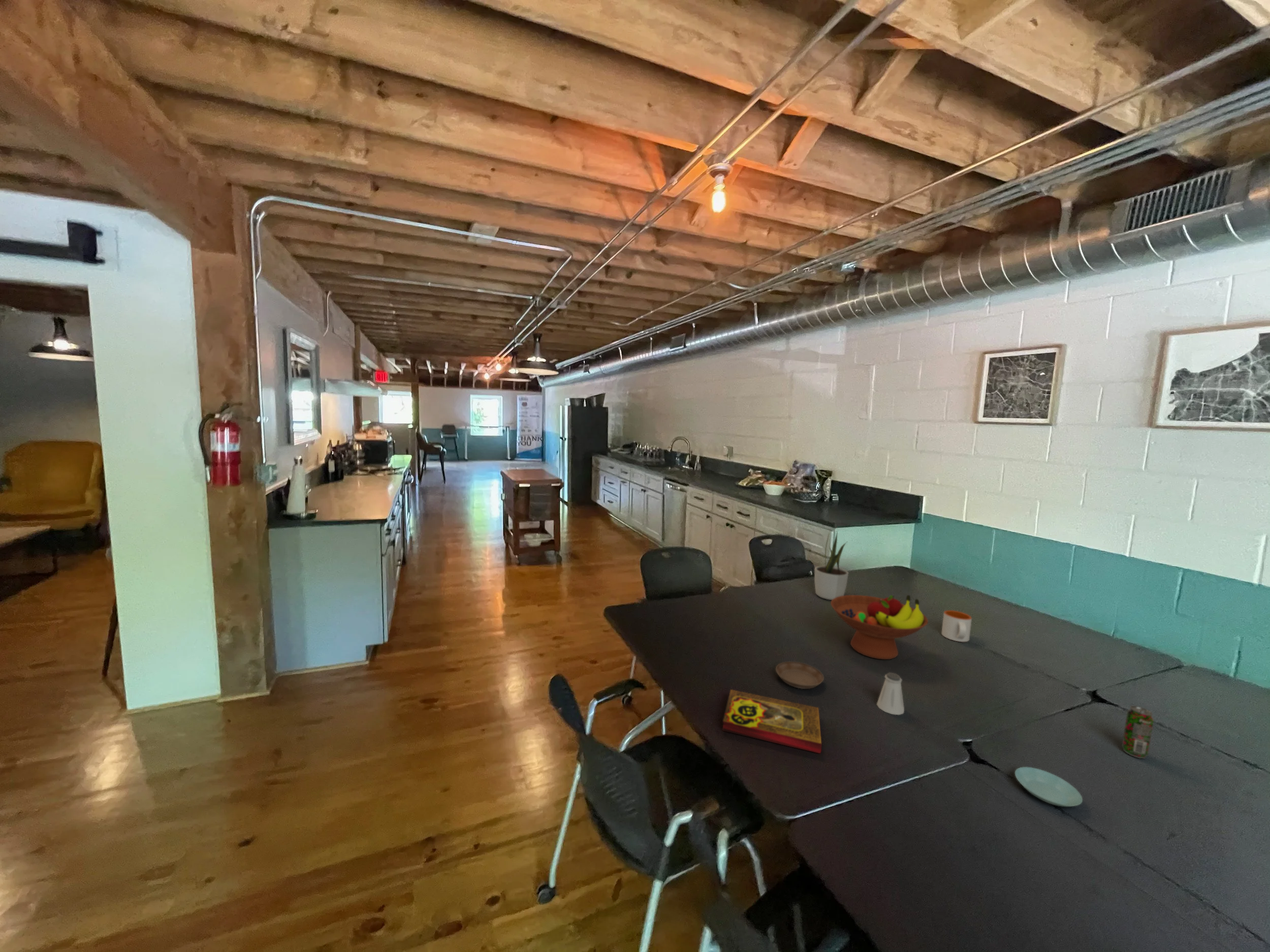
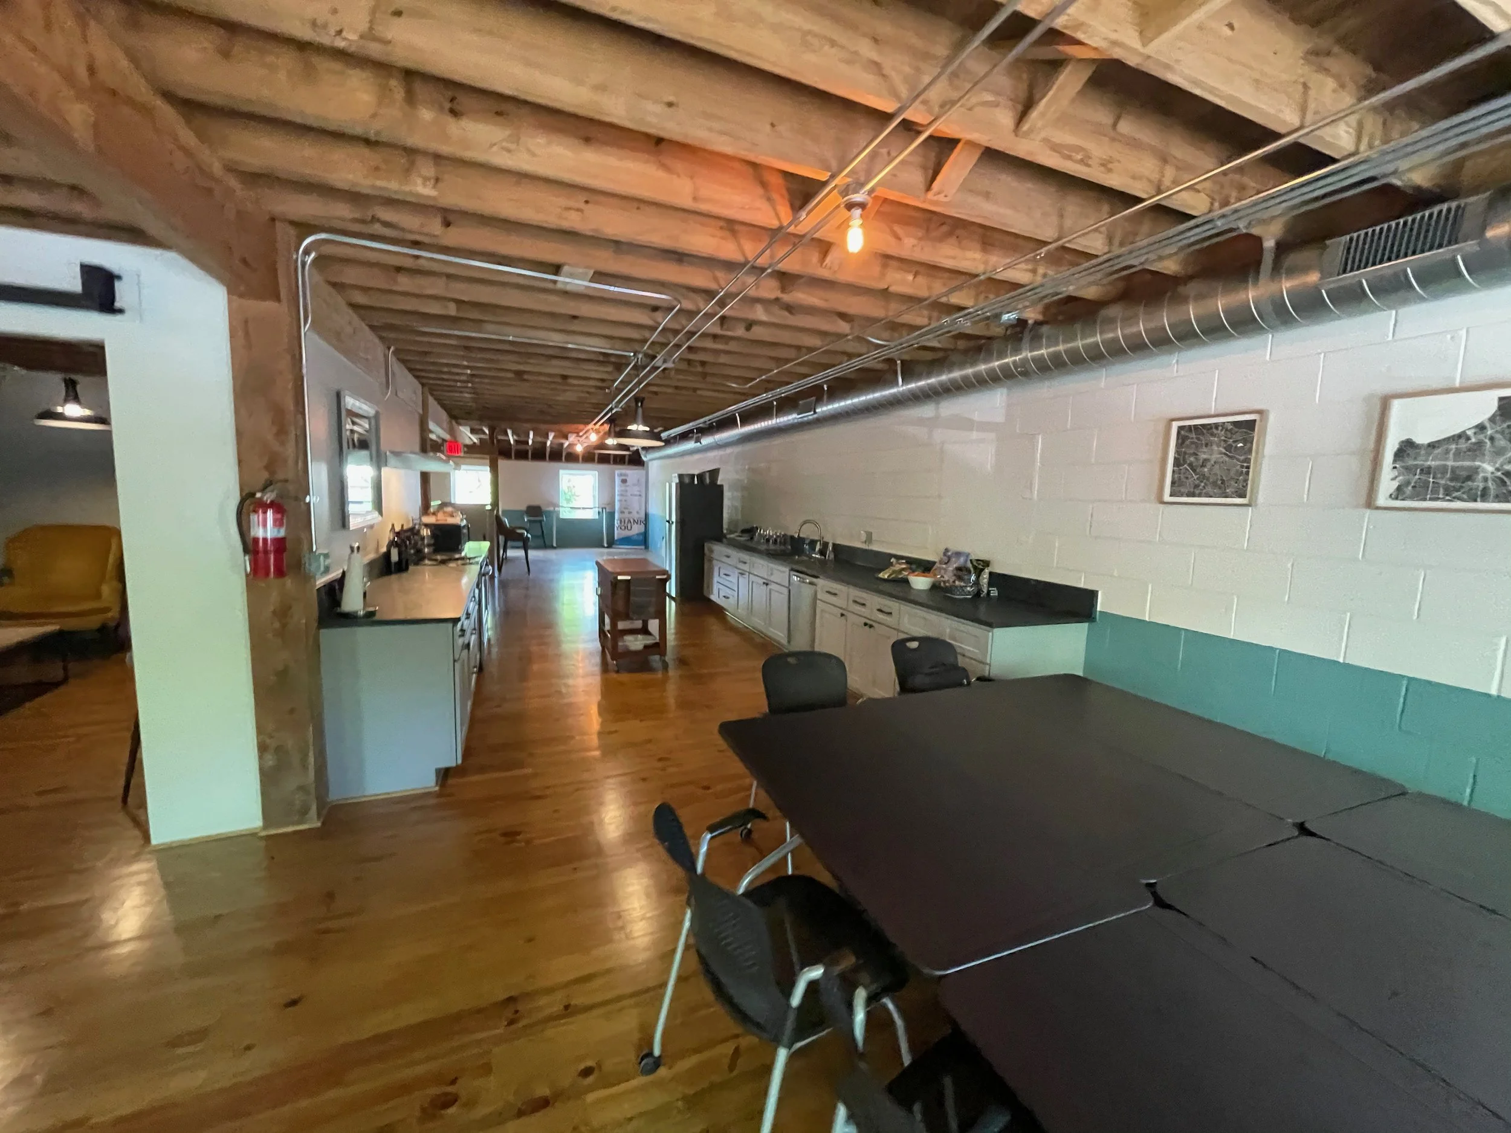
- saltshaker (892, 692)
- mug (958, 627)
- potted plant (832, 562)
- saucer (799, 676)
- book (772, 718)
- saucer (1046, 790)
- beverage can (1137, 732)
- fruit bowl (876, 622)
